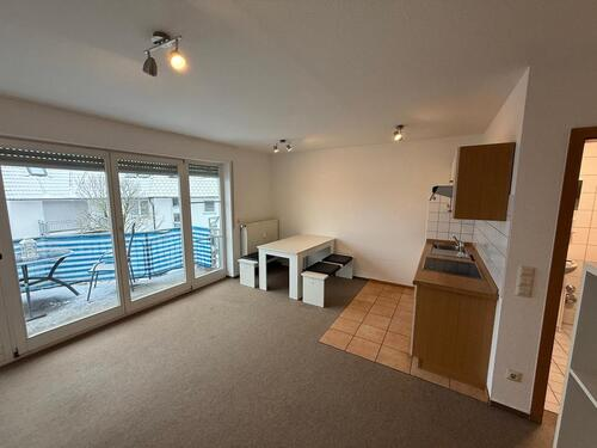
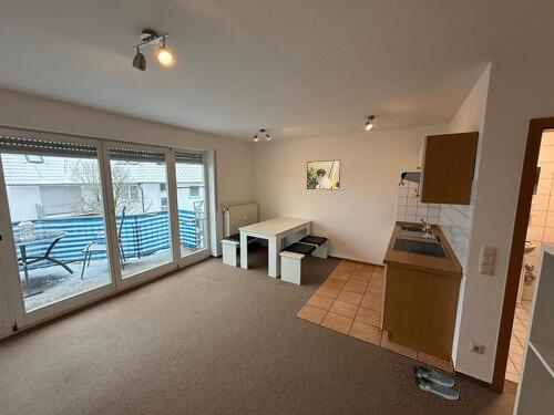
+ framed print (322, 175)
+ shoe (433, 380)
